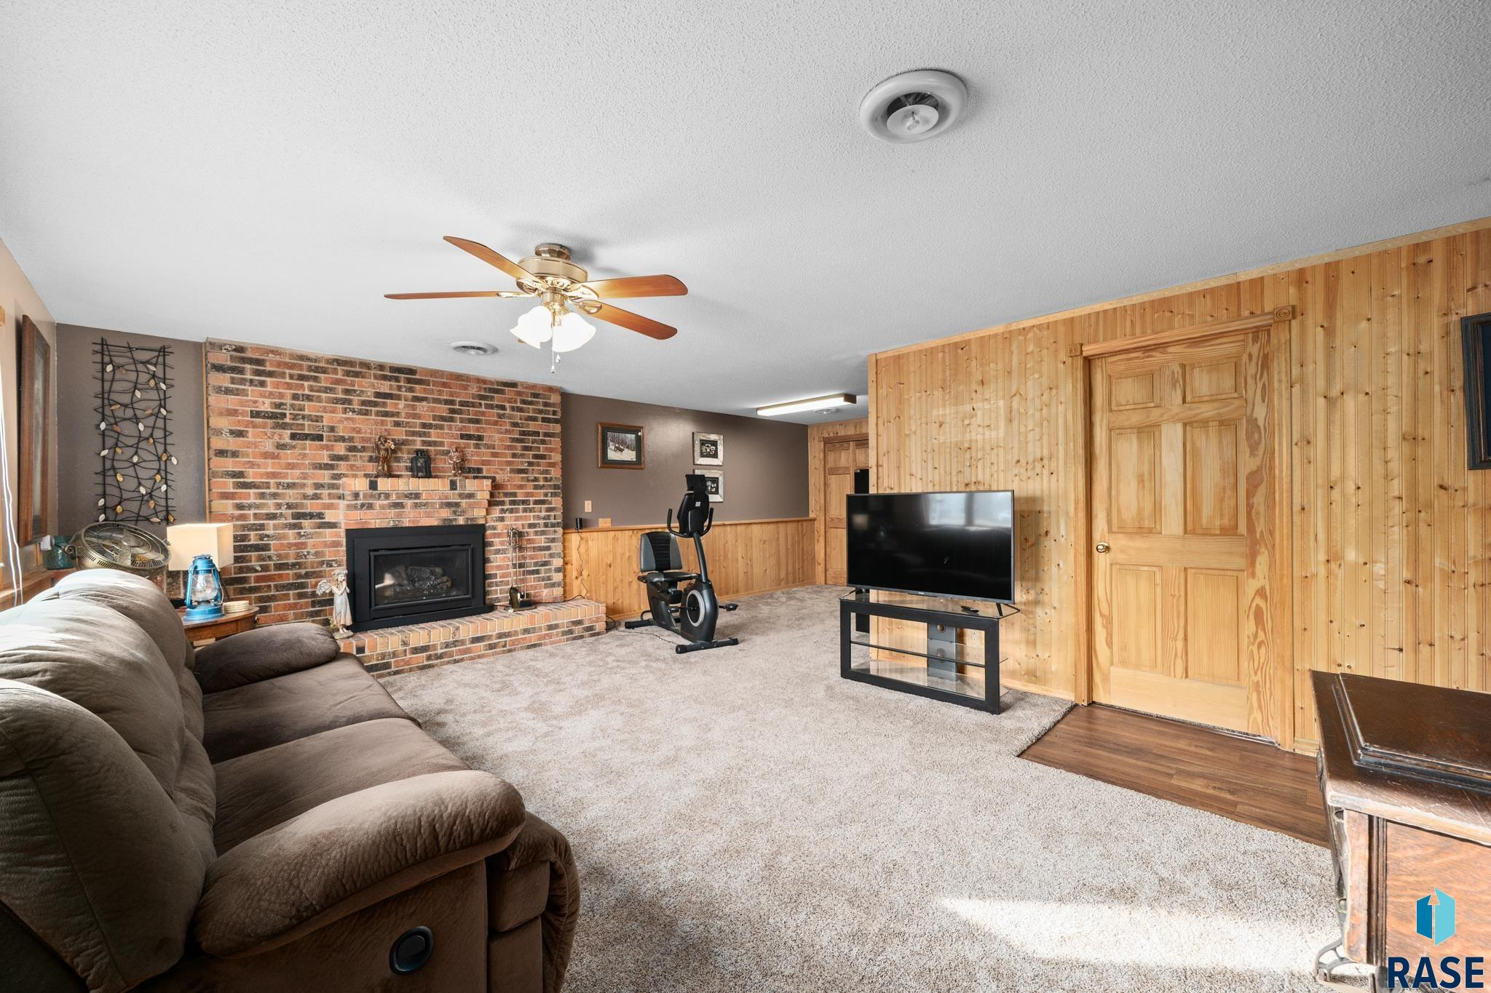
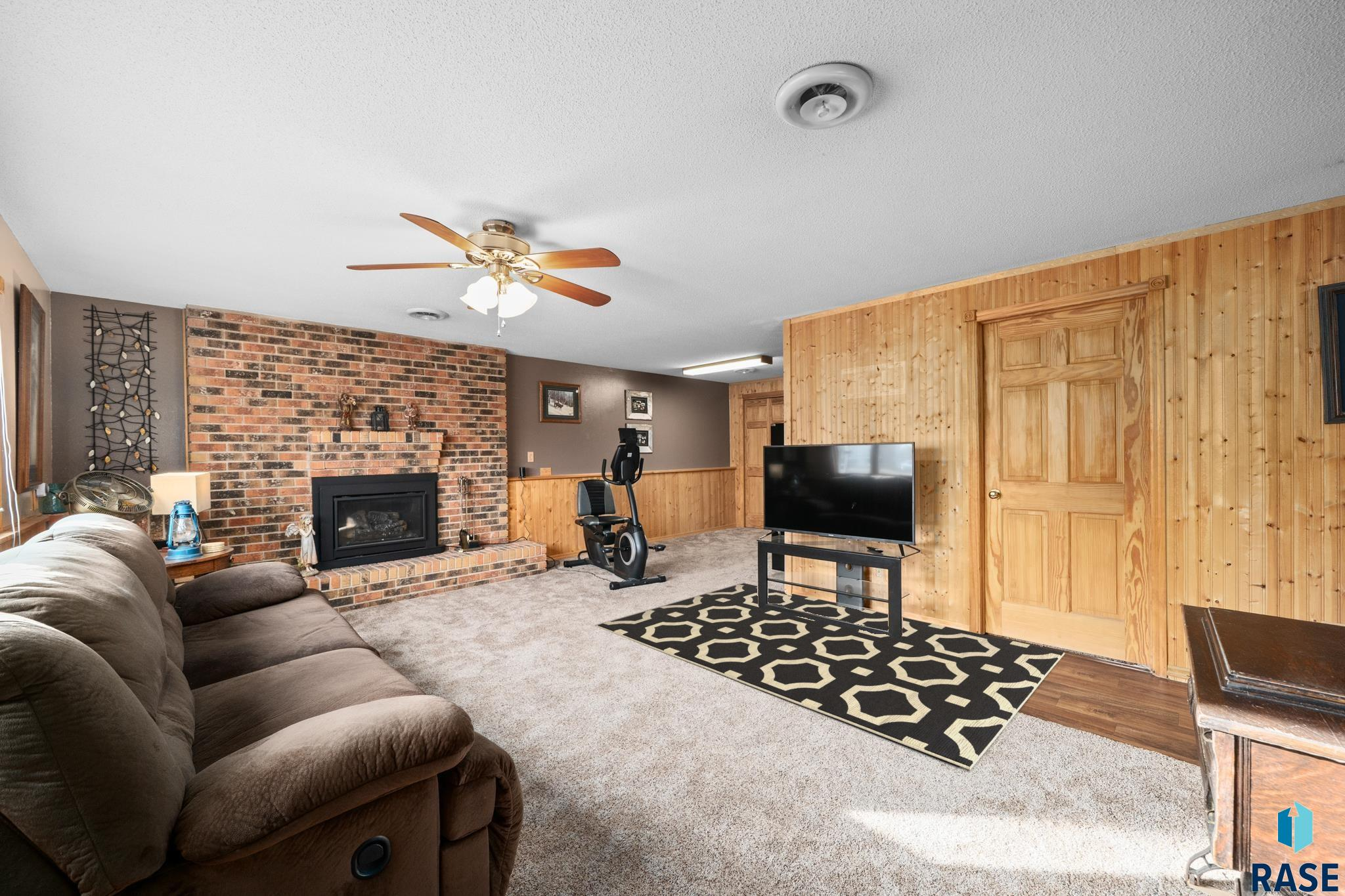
+ rug (810, 638)
